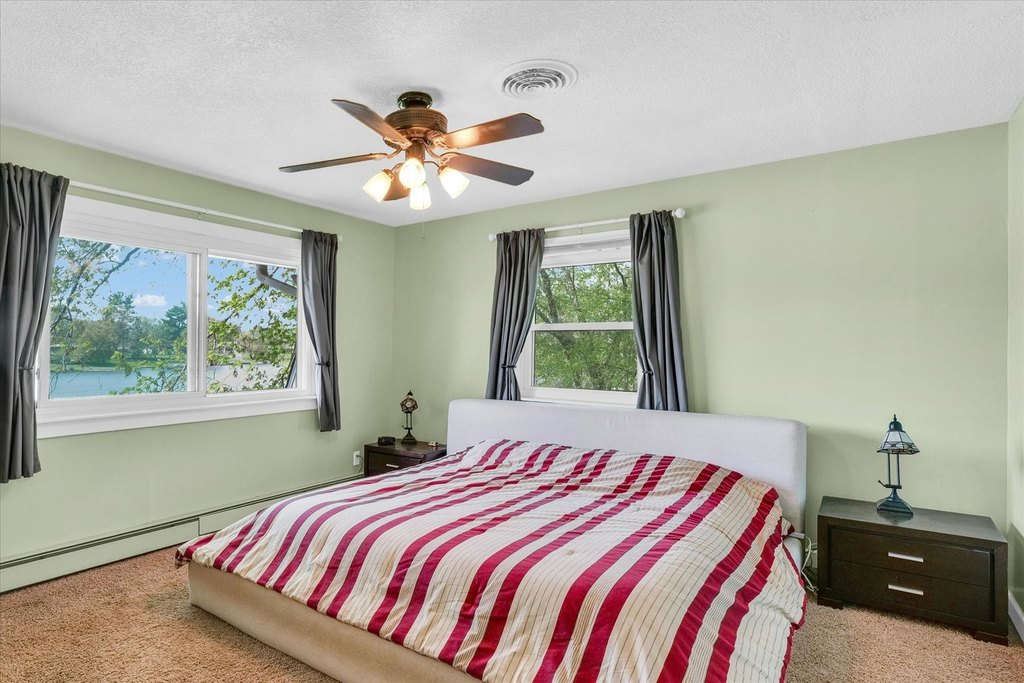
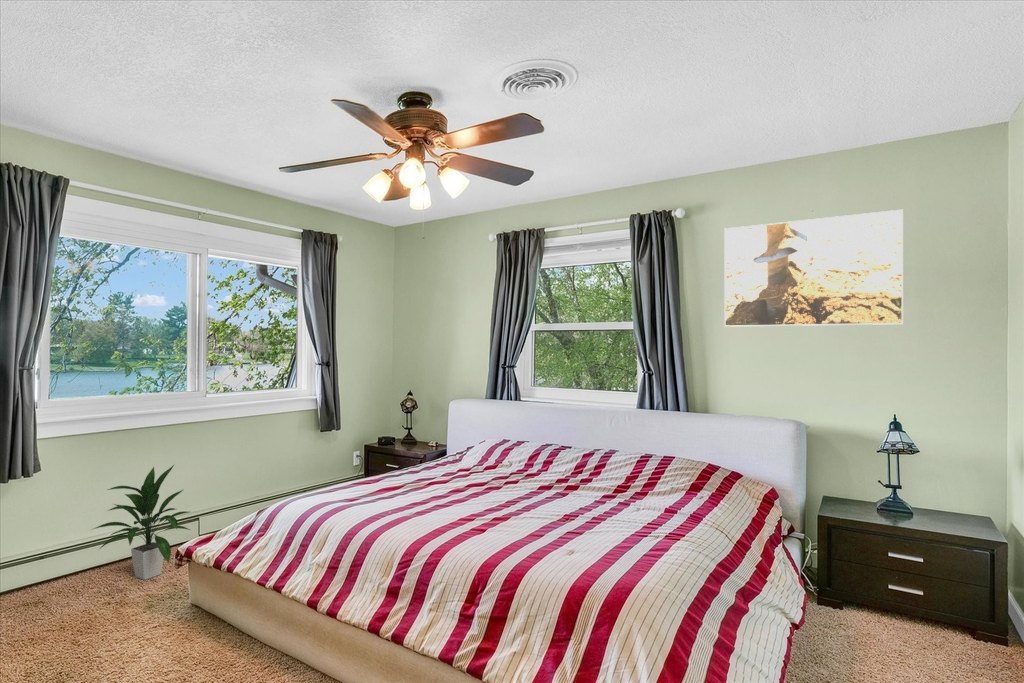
+ indoor plant (147, 523)
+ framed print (807, 272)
